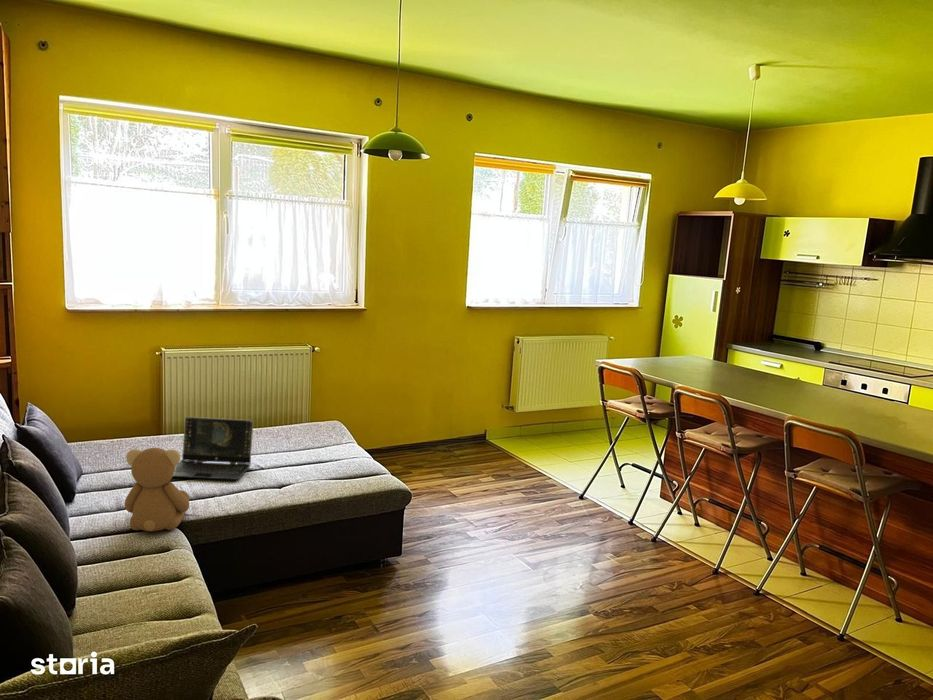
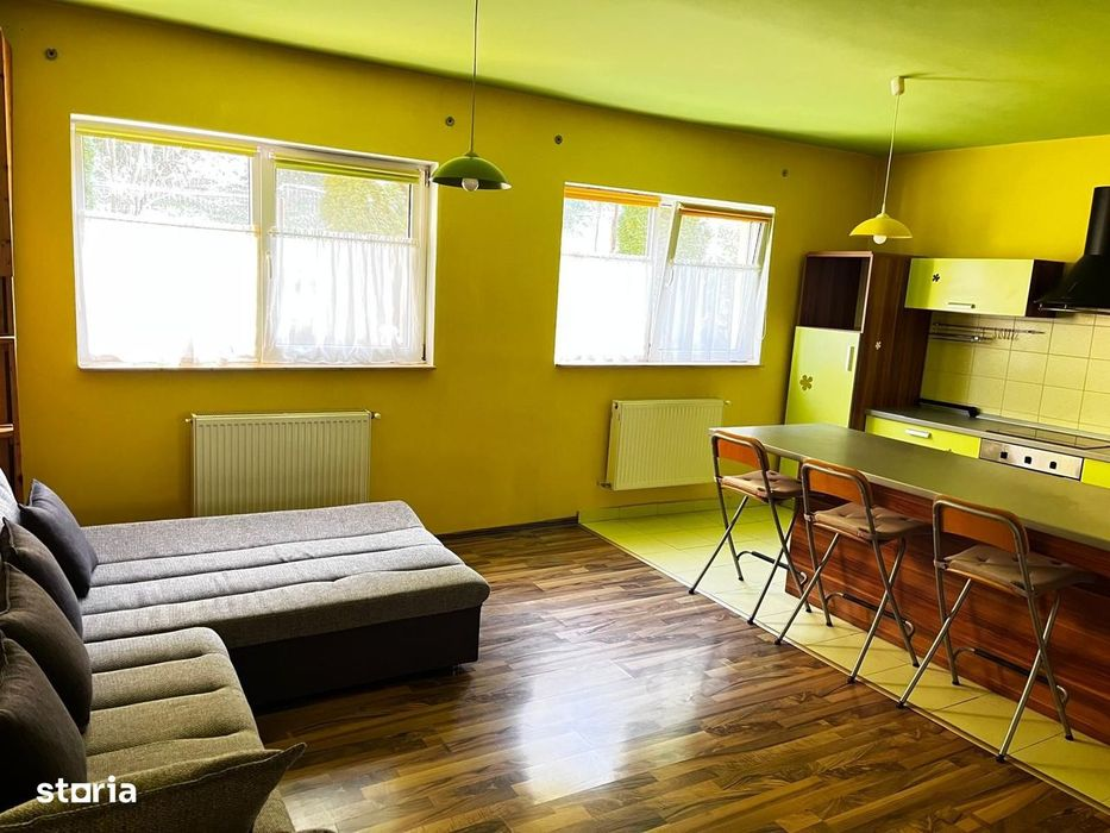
- laptop (210, 448)
- teddy bear (157, 485)
